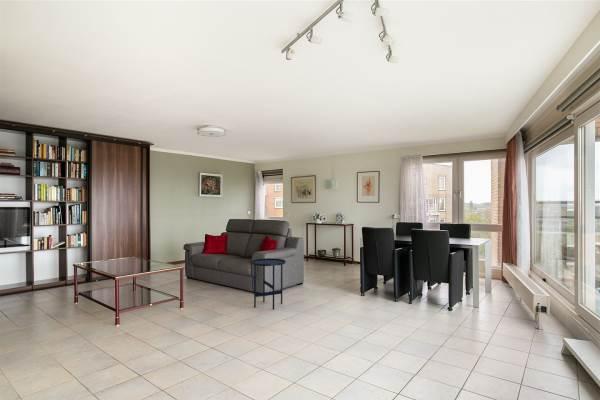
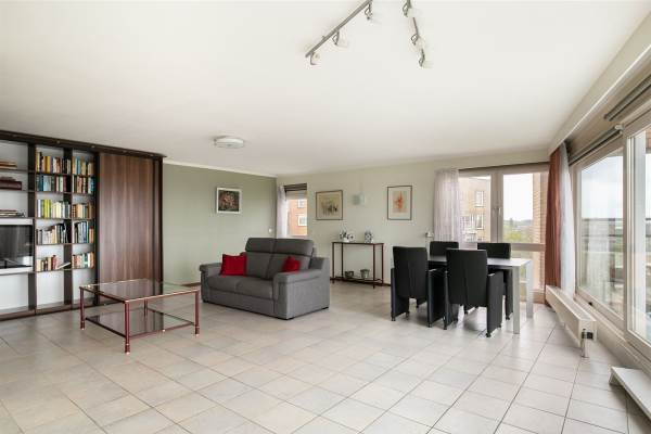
- side table (268, 283)
